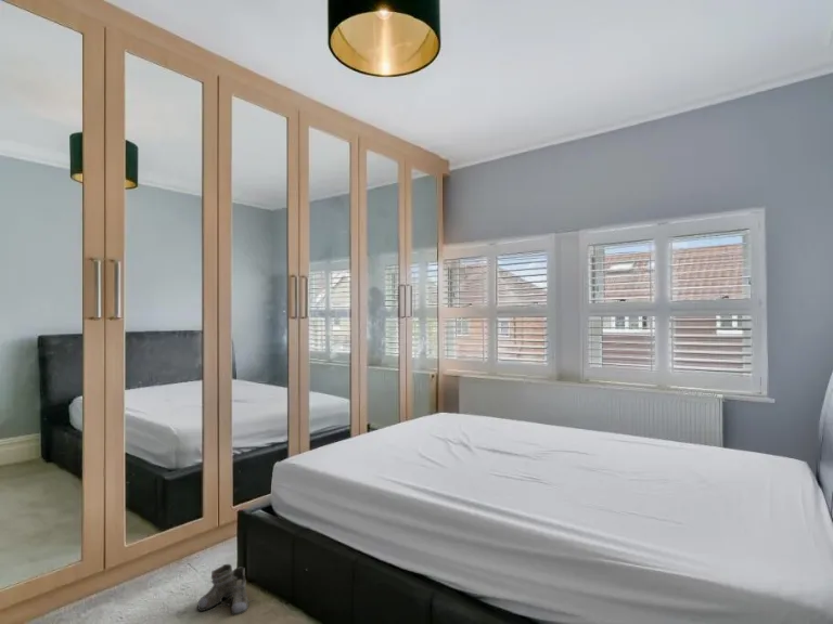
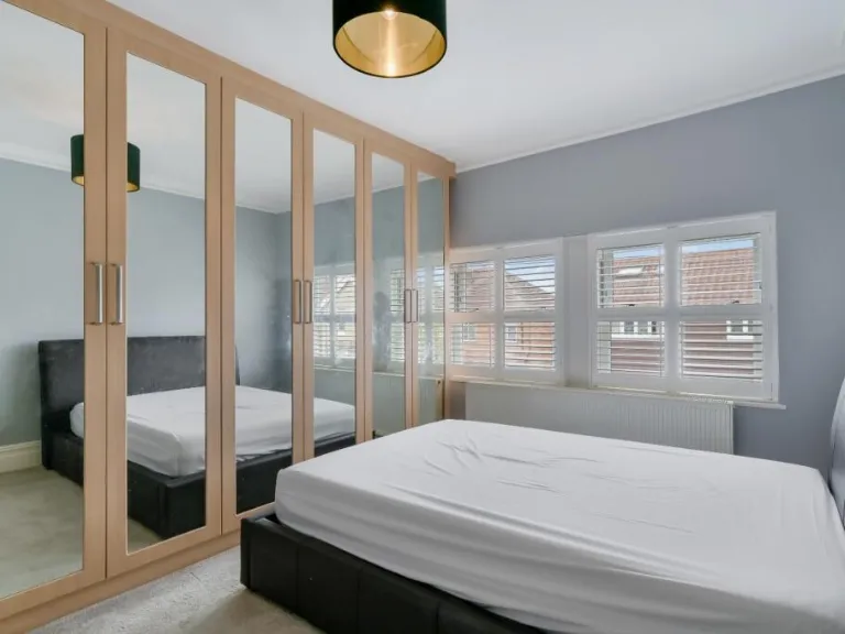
- boots (226, 587)
